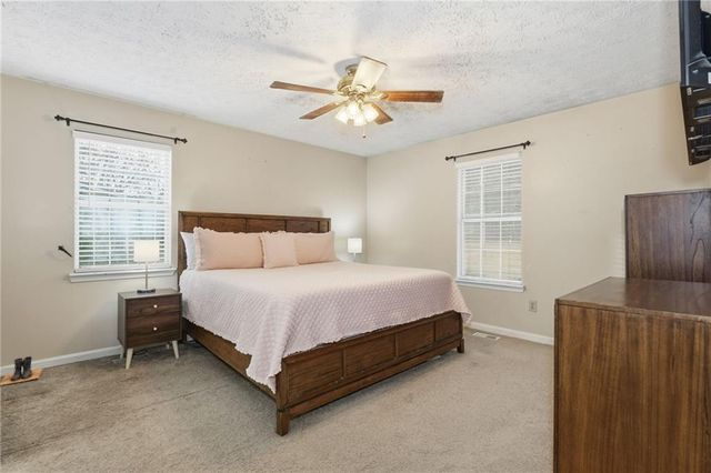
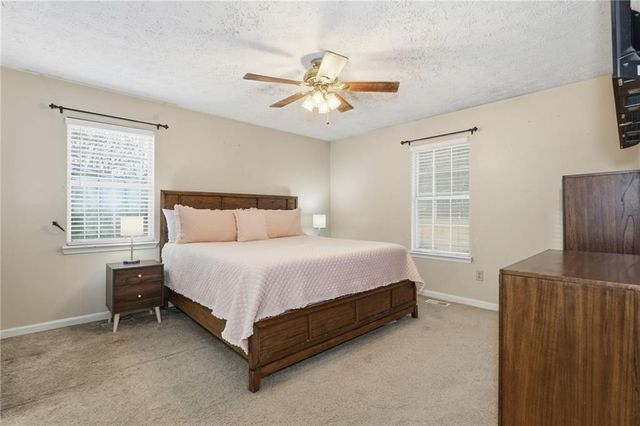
- boots (21, 368)
